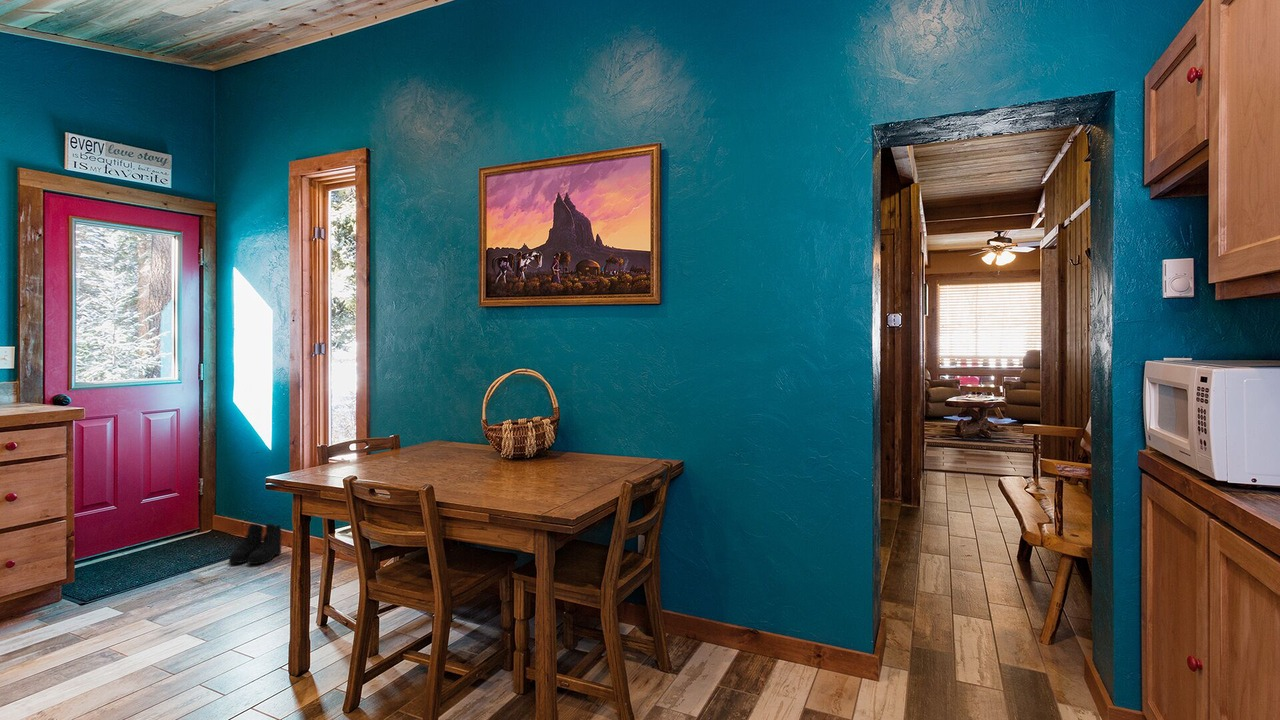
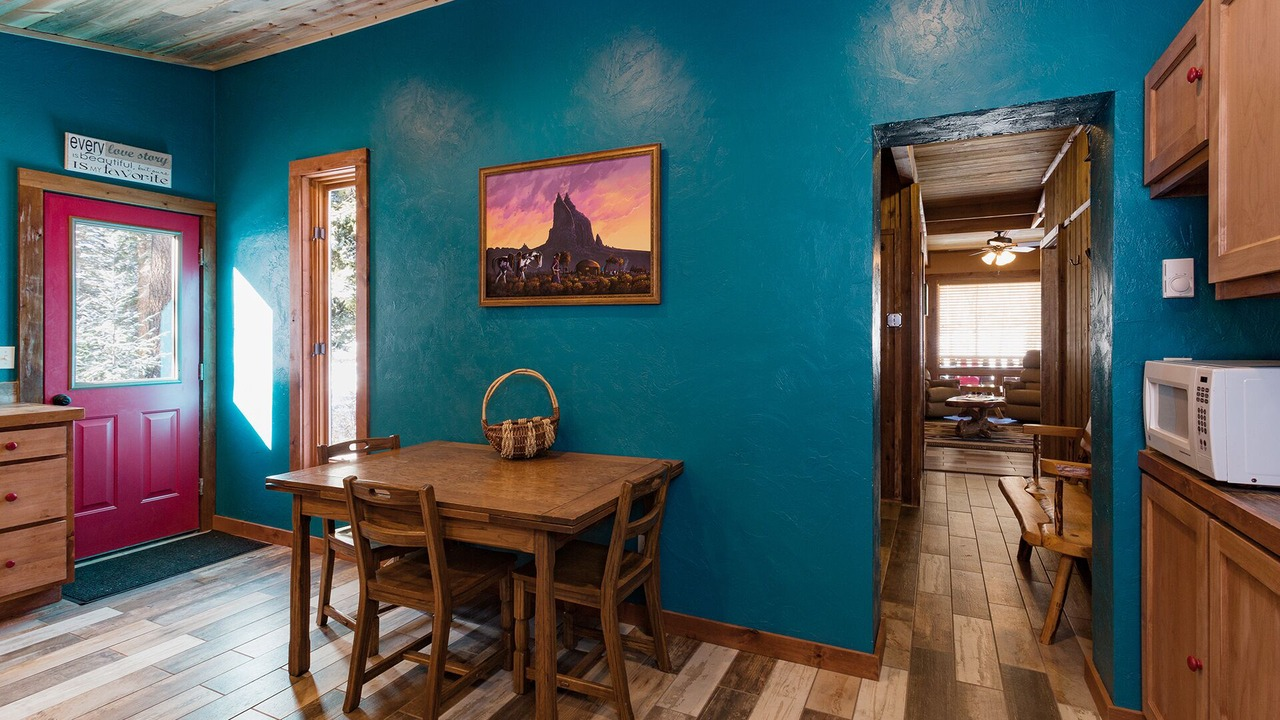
- boots (256, 541)
